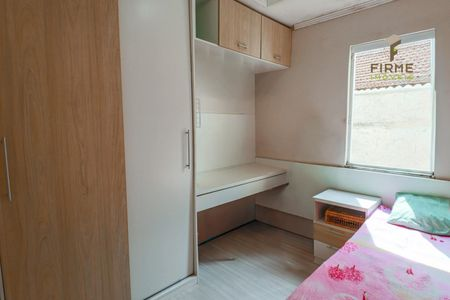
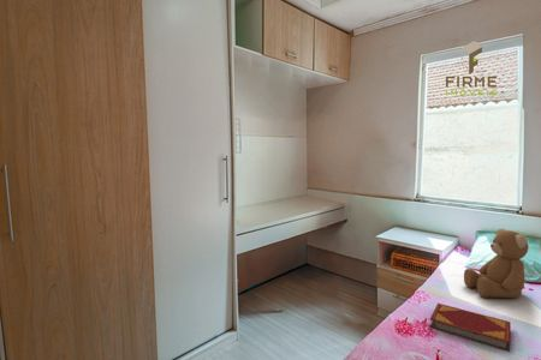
+ hardback book (469, 324)
+ teddy bear (498, 262)
